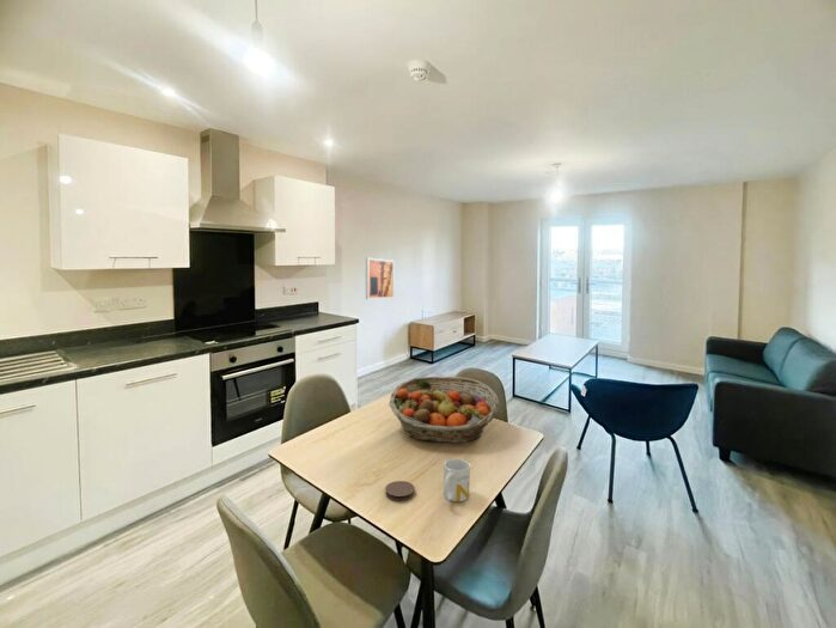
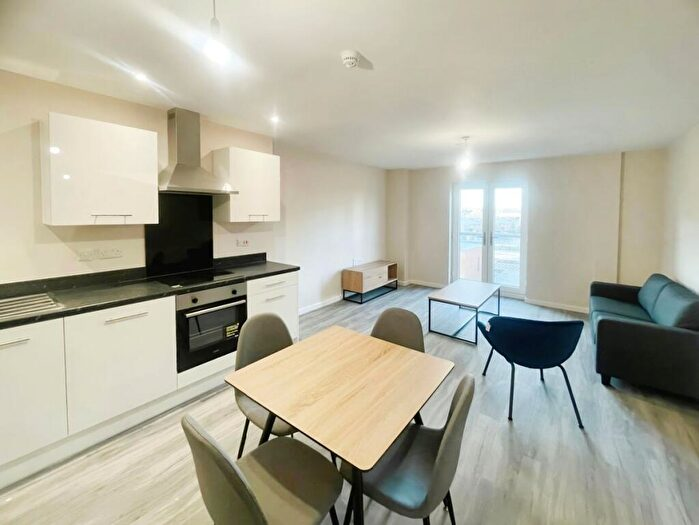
- wall art (380, 279)
- mug (456, 482)
- coaster (399, 489)
- fruit basket (443, 407)
